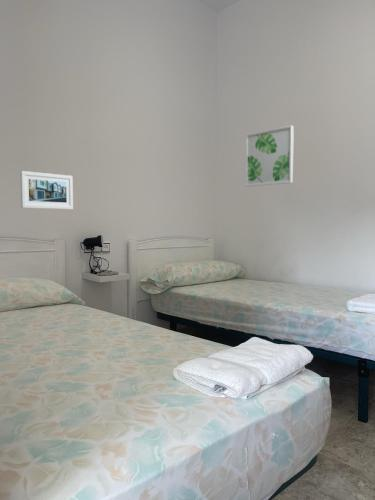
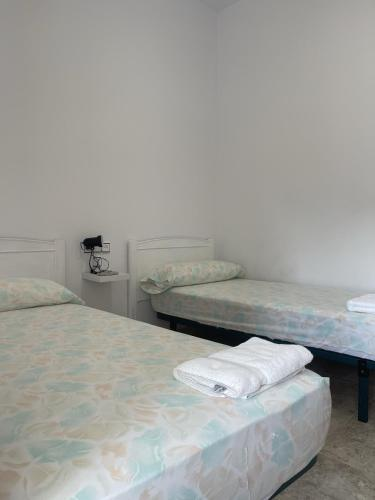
- wall art (268, 157)
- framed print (47, 191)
